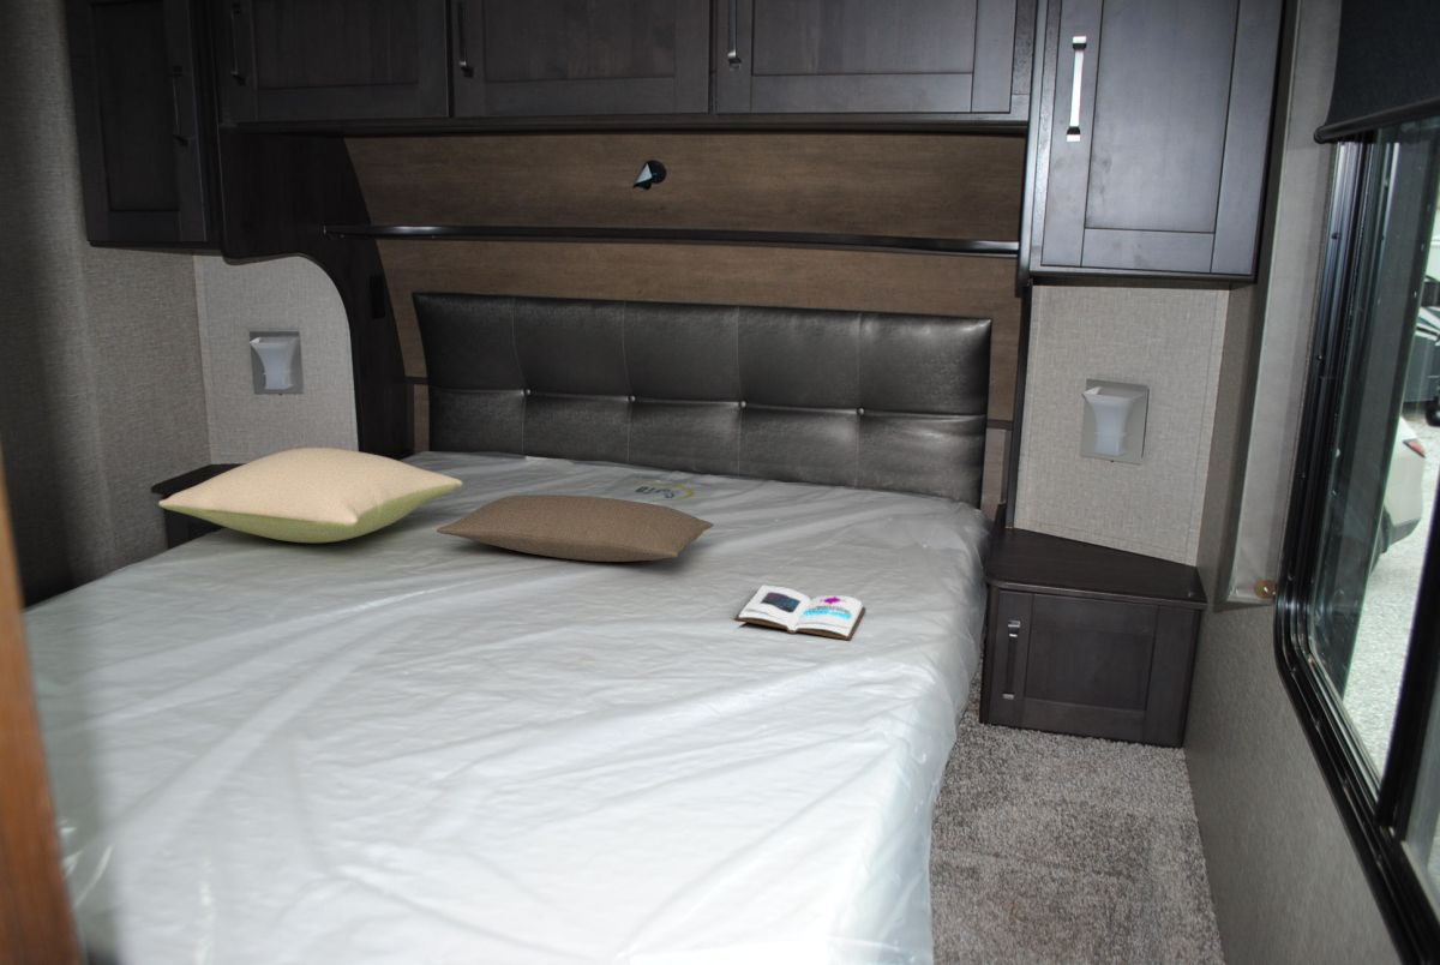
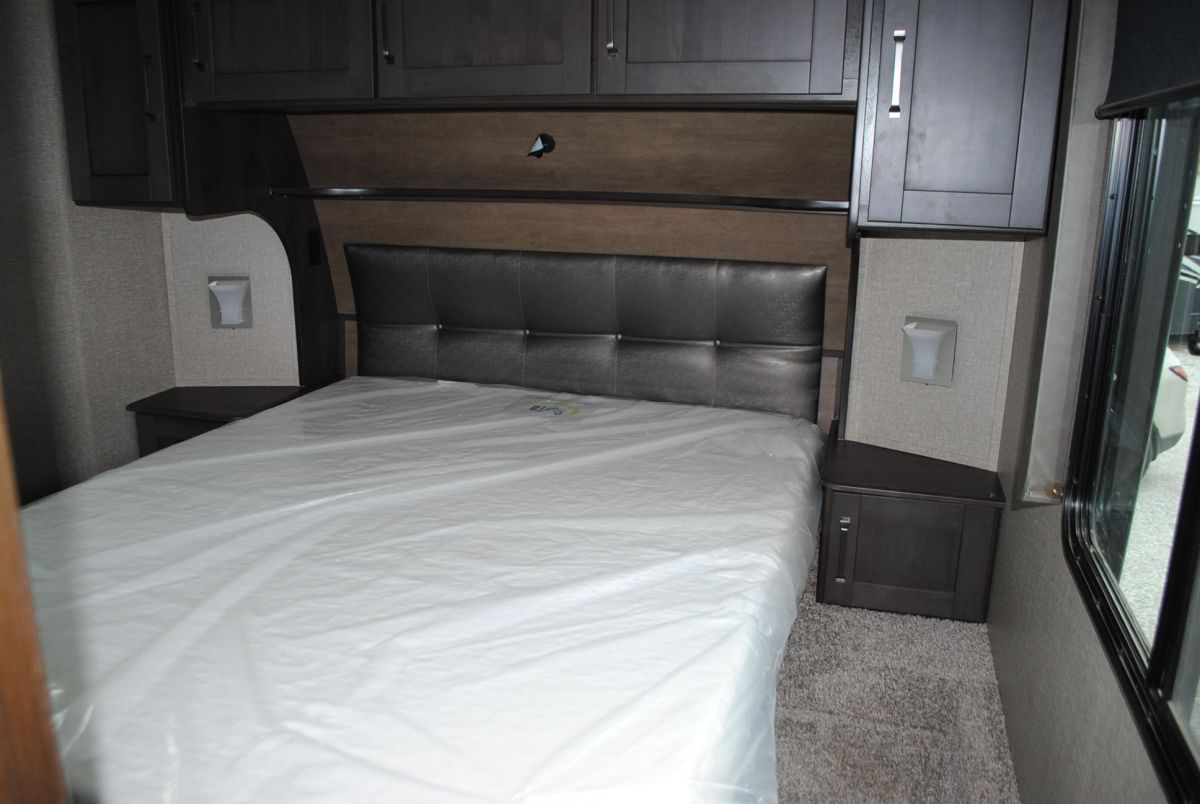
- pillow (318, 492)
- book (802, 609)
- pillow (580, 527)
